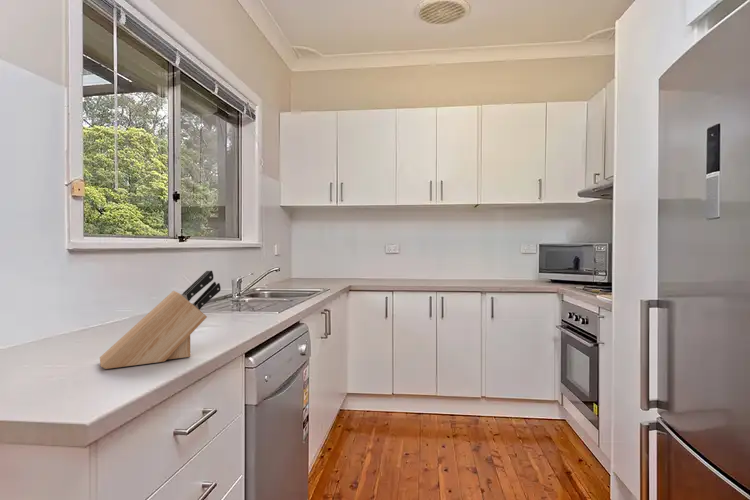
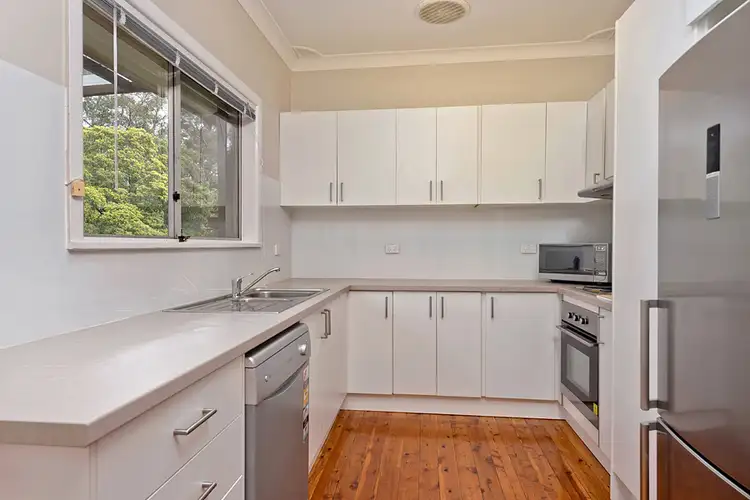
- knife block (163, 314)
